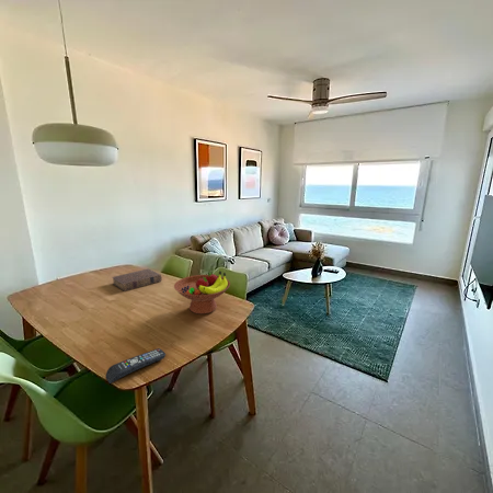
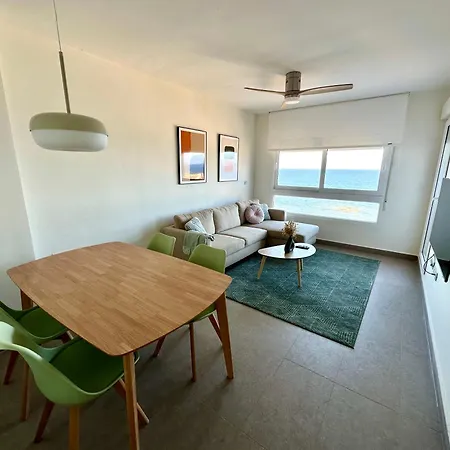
- book (137, 278)
- remote control (137, 363)
- fruit bowl (203, 291)
